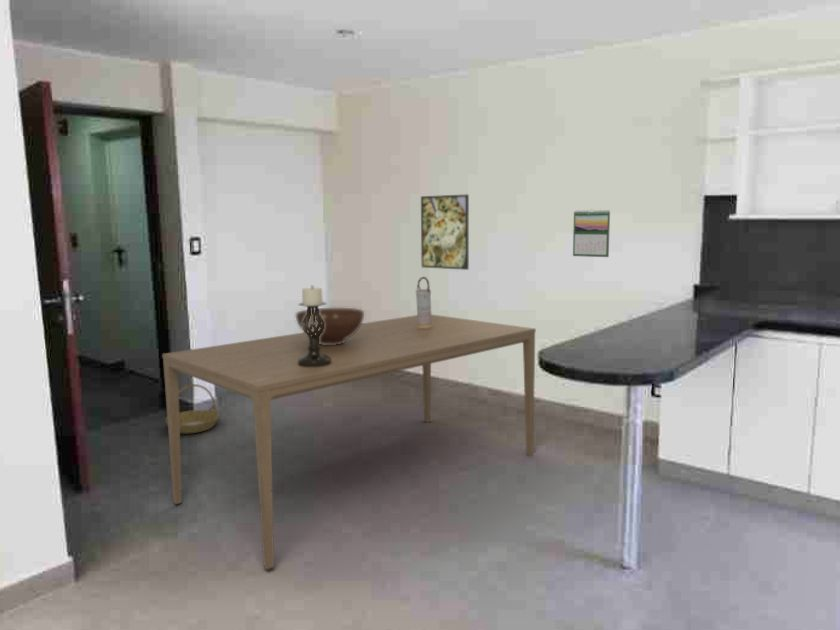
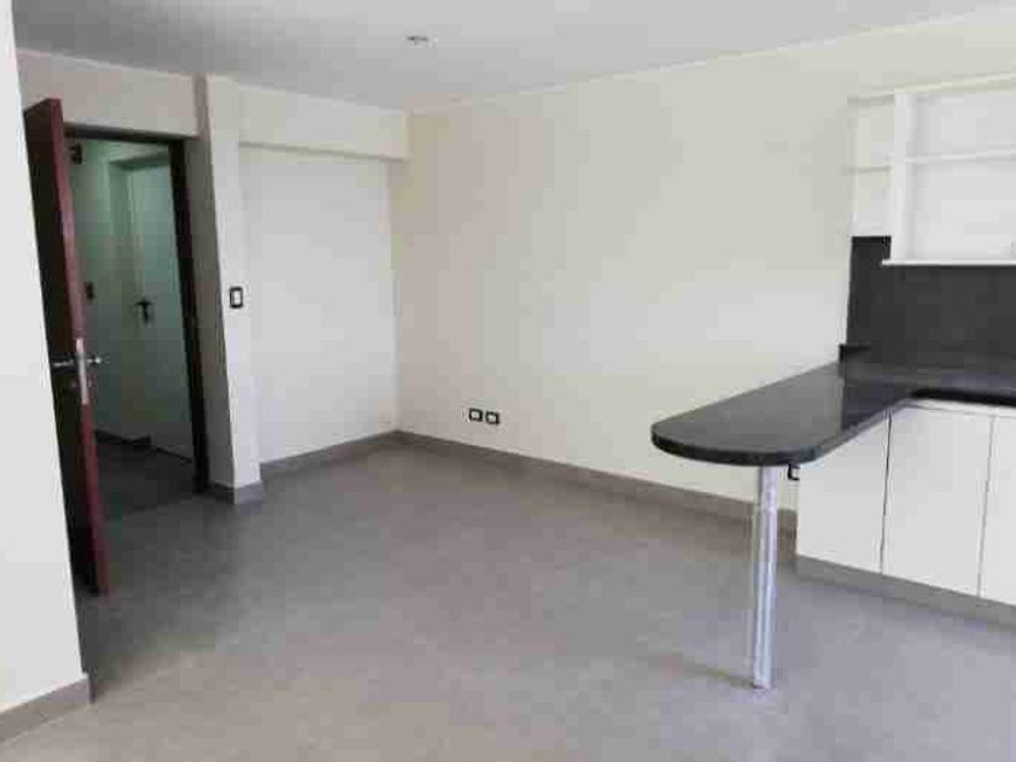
- calendar (591, 233)
- fruit bowl (330, 327)
- basket (191, 410)
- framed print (444, 232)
- vase (423, 301)
- candle holder (313, 324)
- dining table (361, 379)
